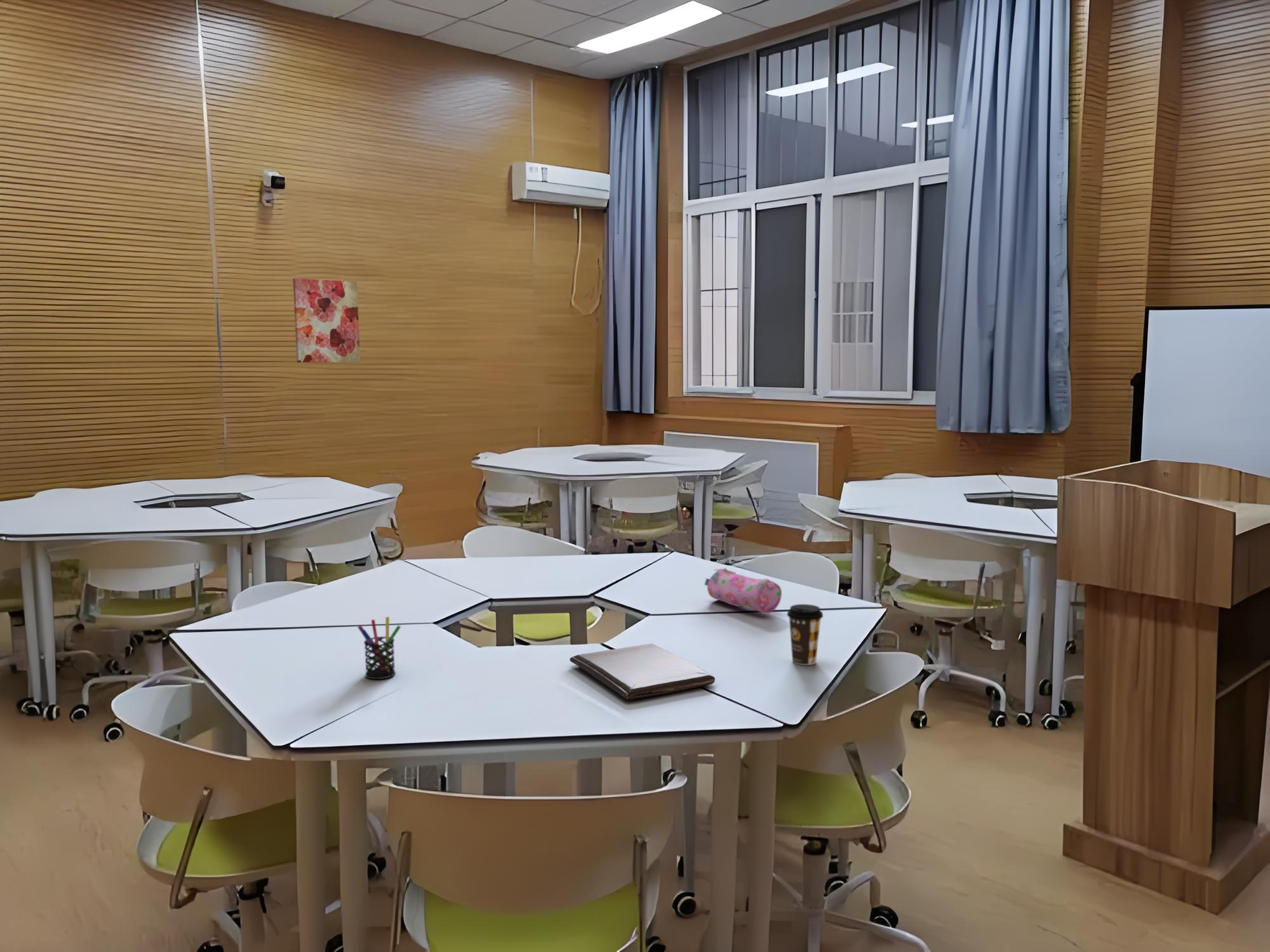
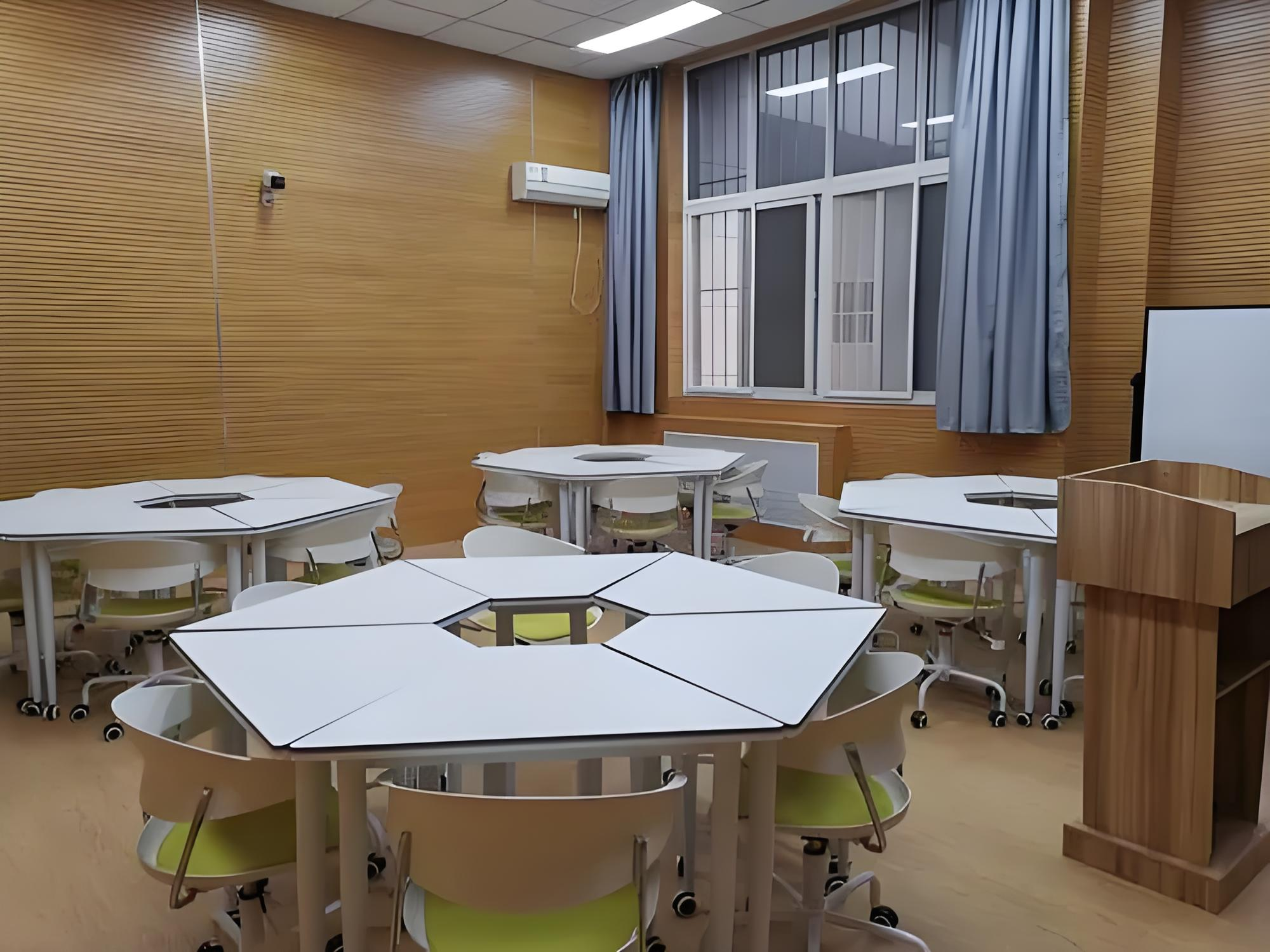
- wall art (327, 321)
- book (641, 669)
- coffee cup (805, 635)
- pen holder (382, 645)
- pencil case (742, 590)
